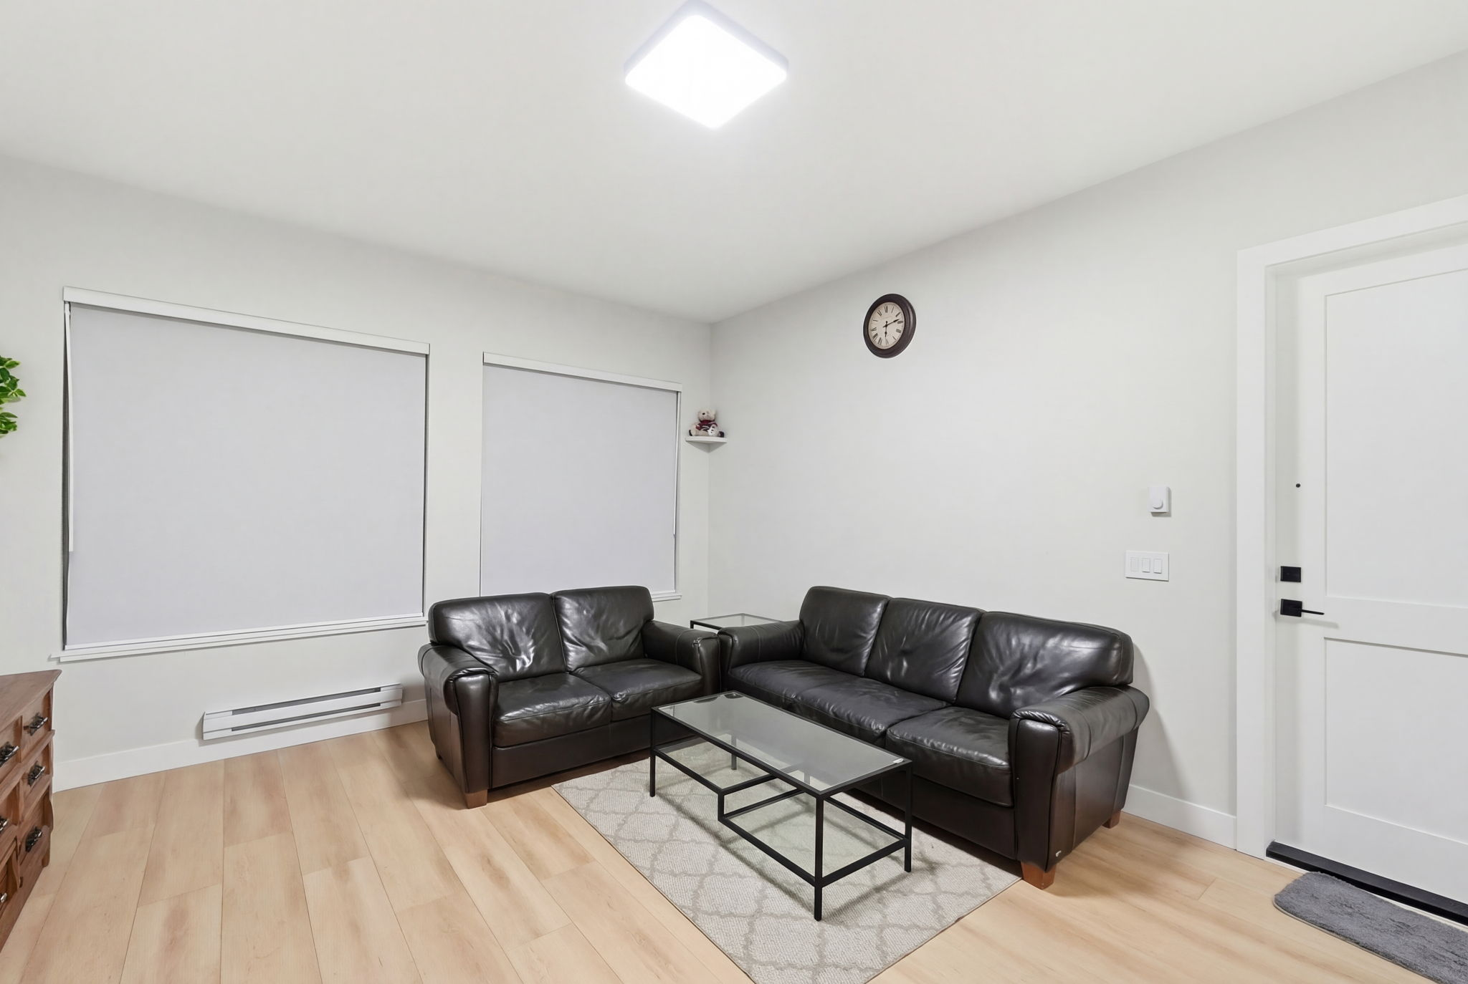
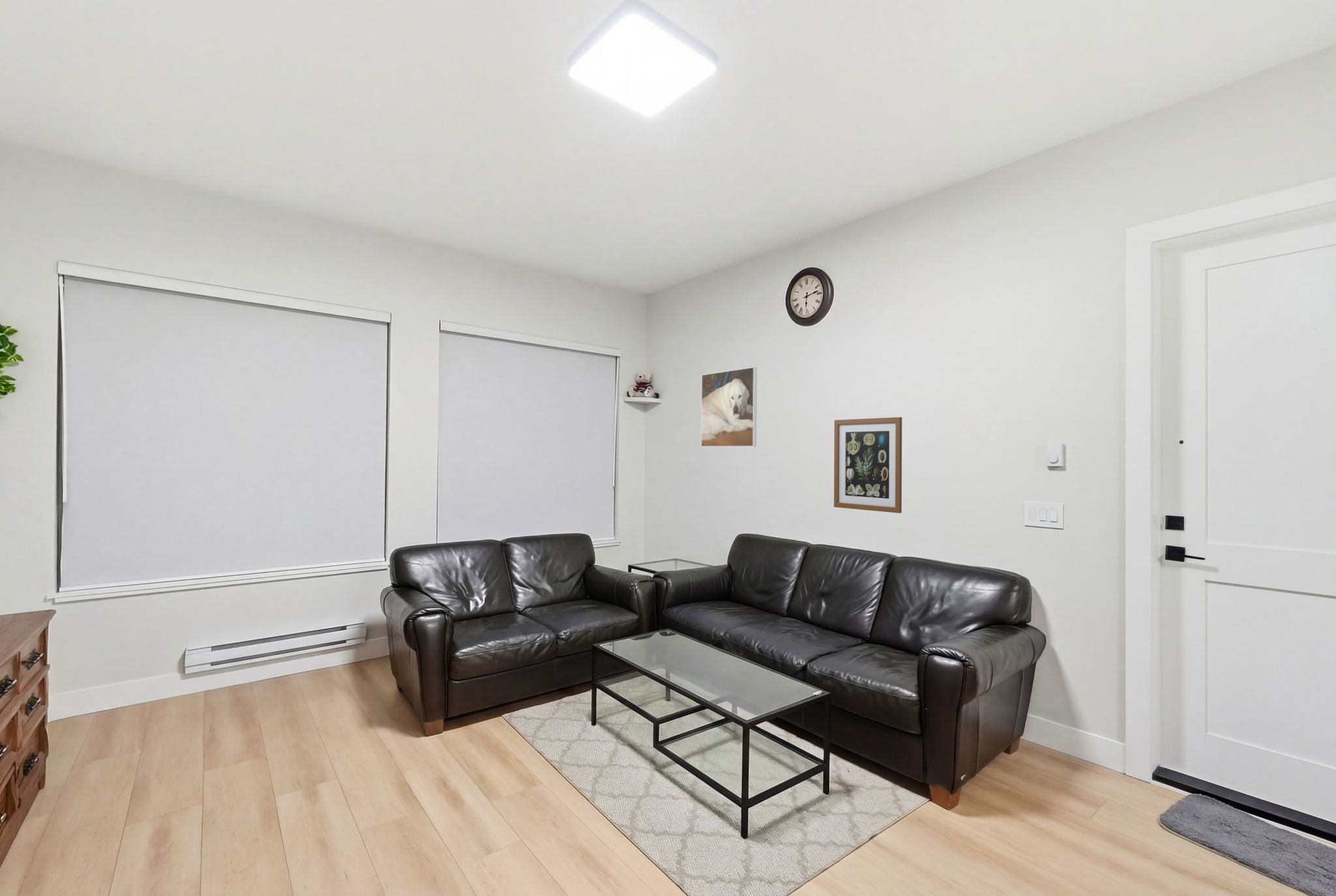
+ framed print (727, 409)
+ wall art (866, 464)
